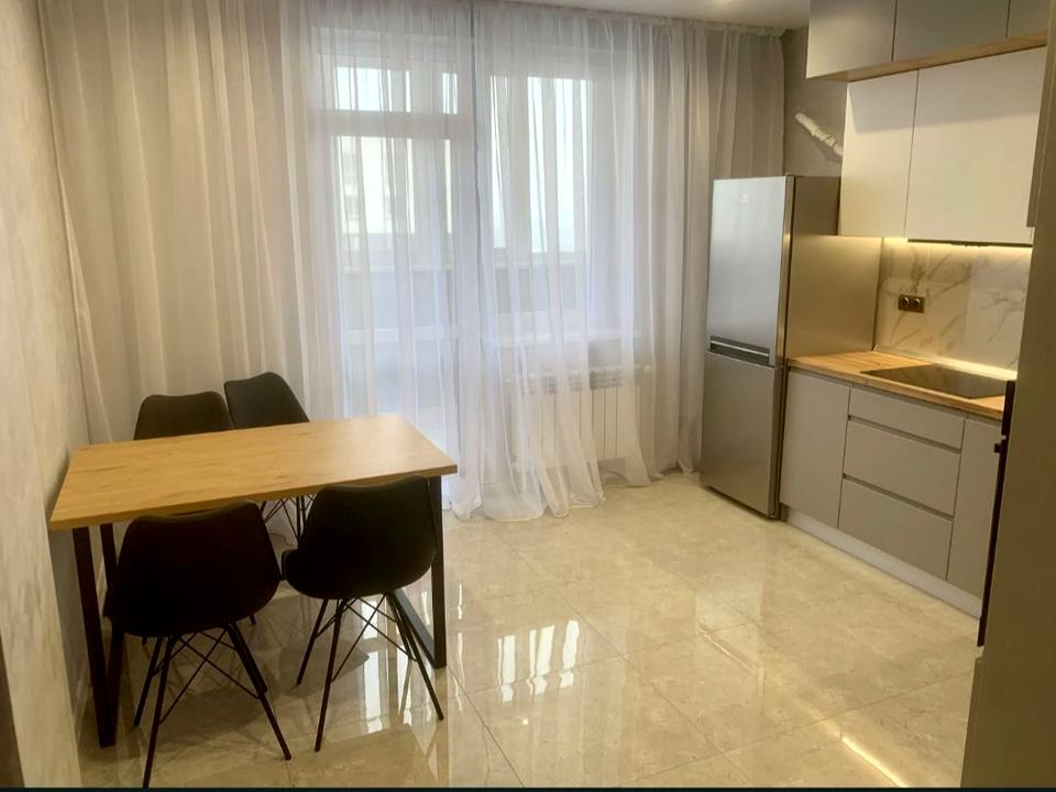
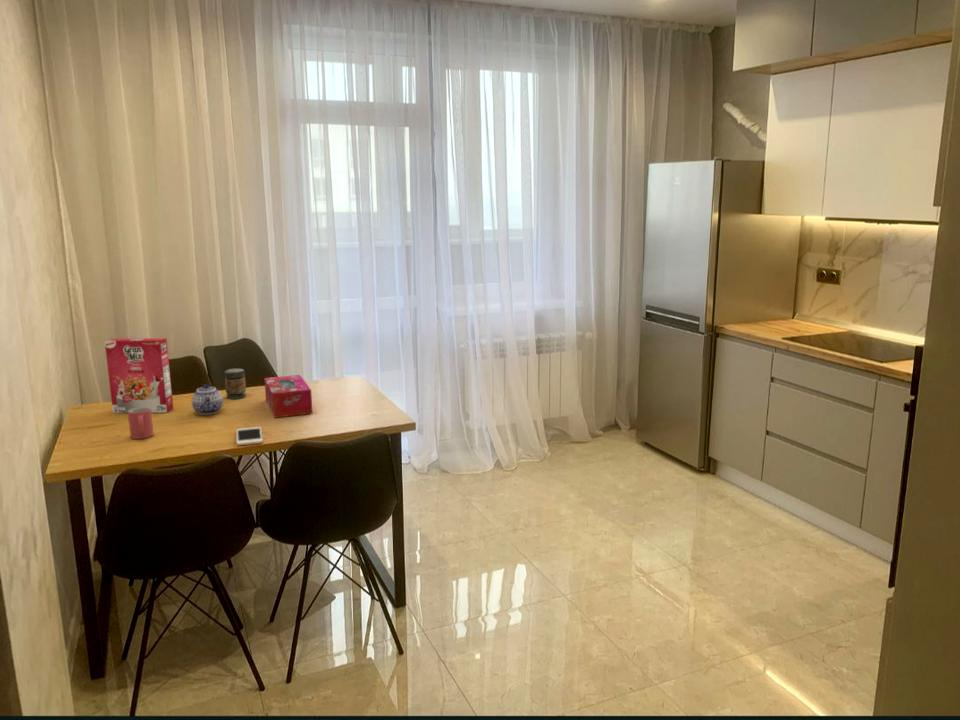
+ mug (141, 424)
+ cell phone (249, 435)
+ teapot (207, 398)
+ jar (235, 383)
+ cereal box (139, 375)
+ tissue box (287, 395)
